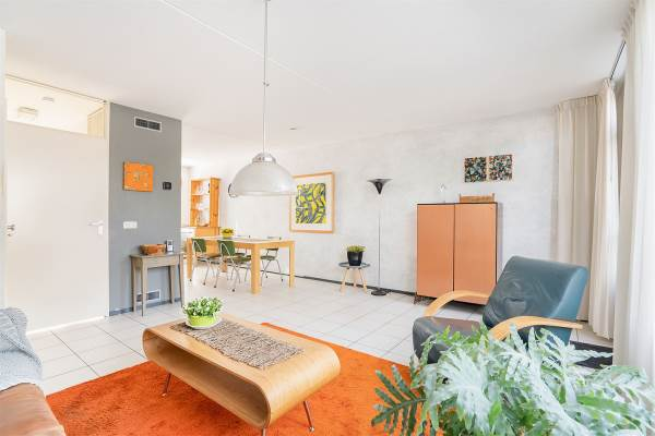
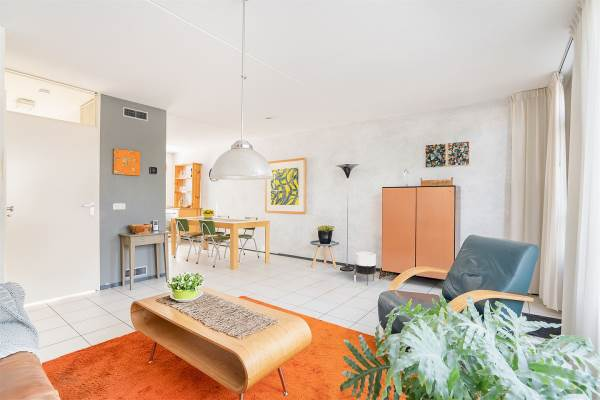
+ planter (365, 267)
